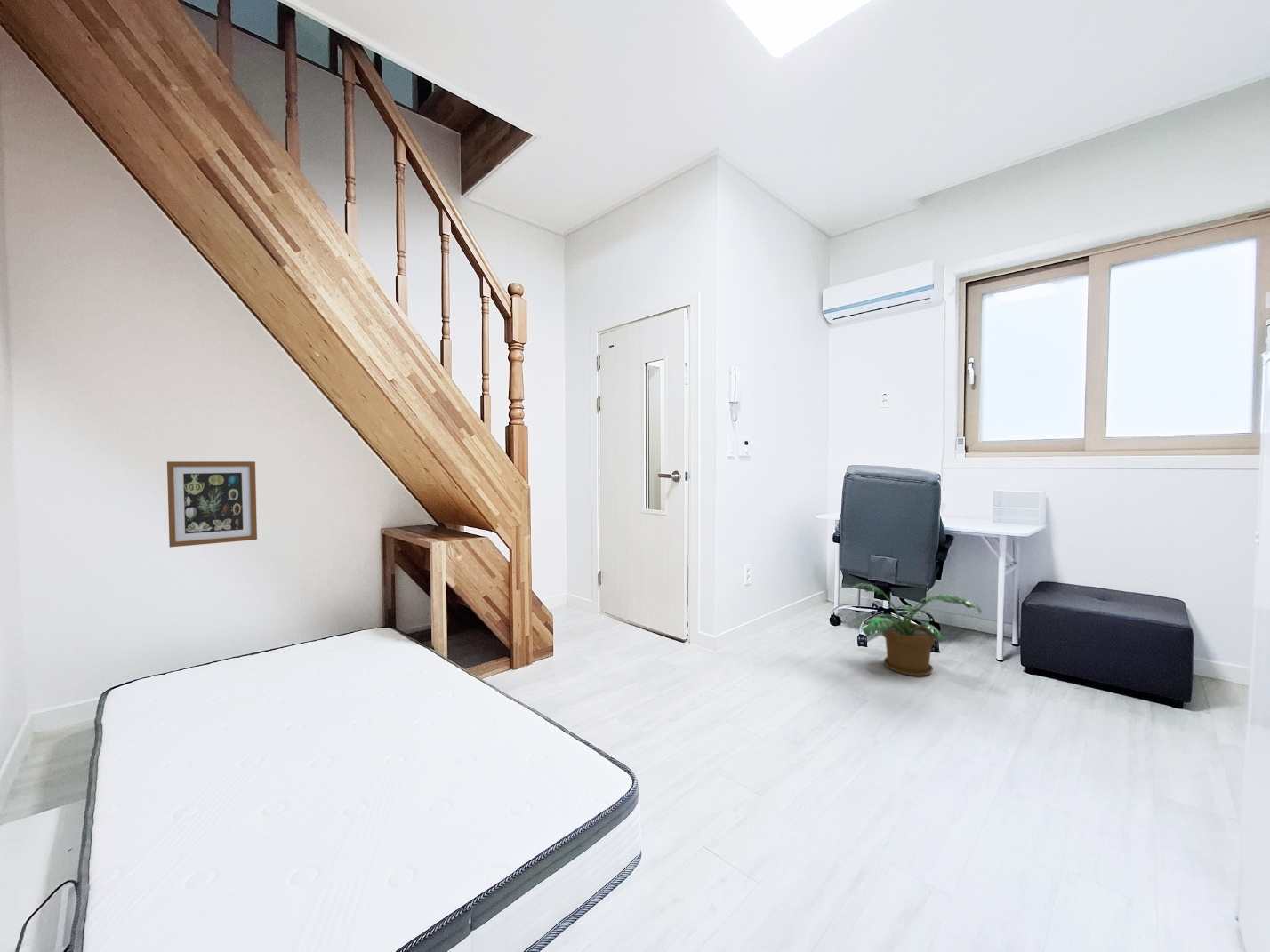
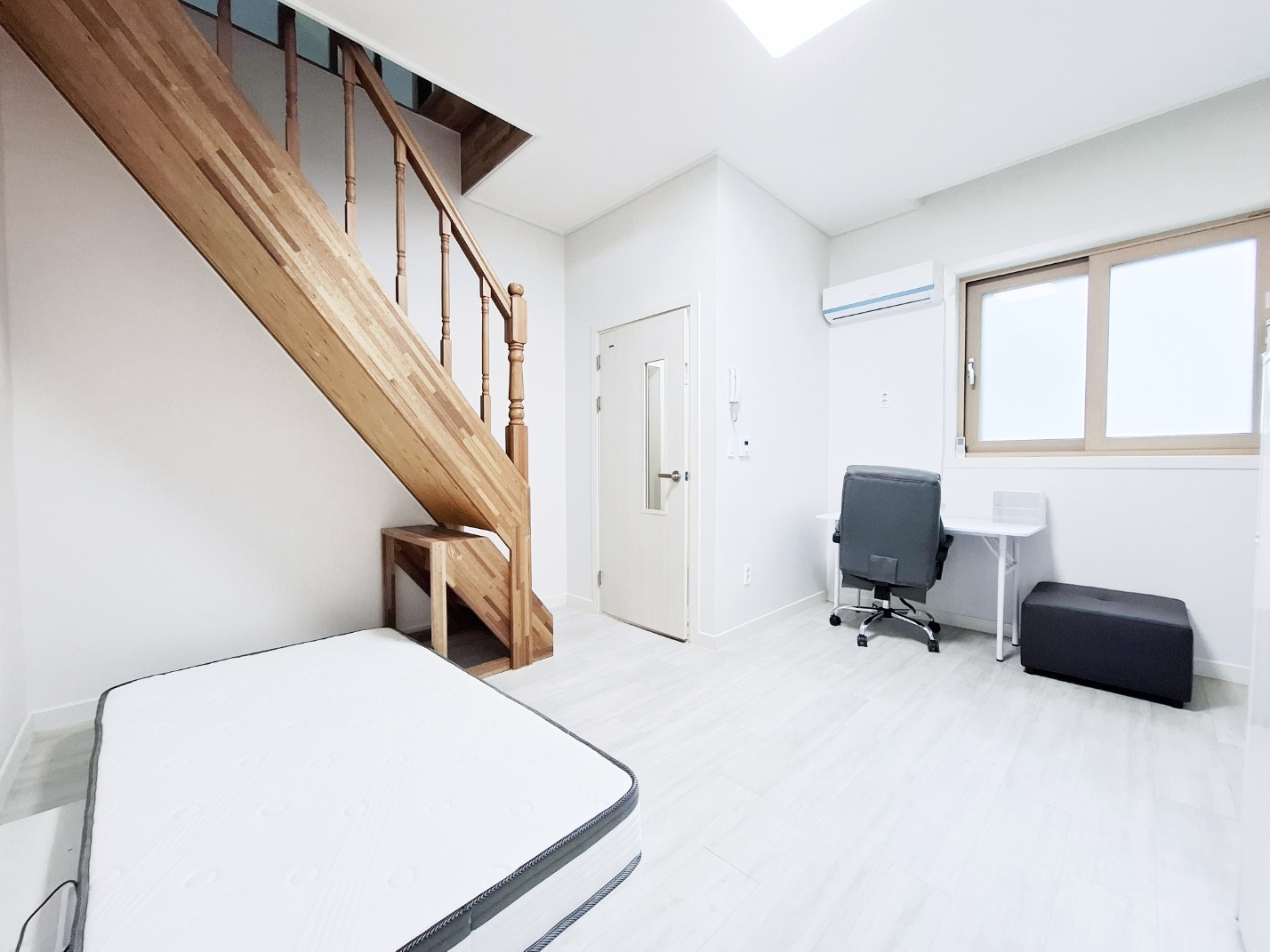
- potted plant (909, 629)
- wall art (213, 502)
